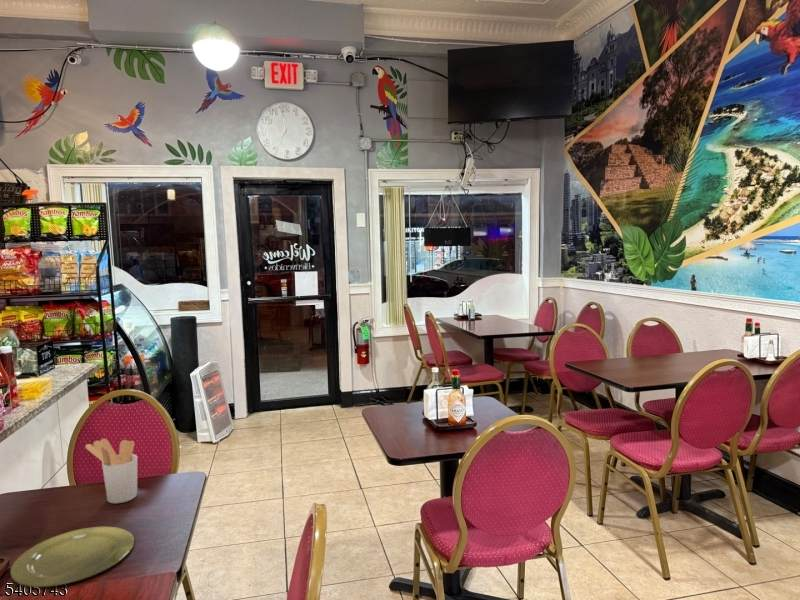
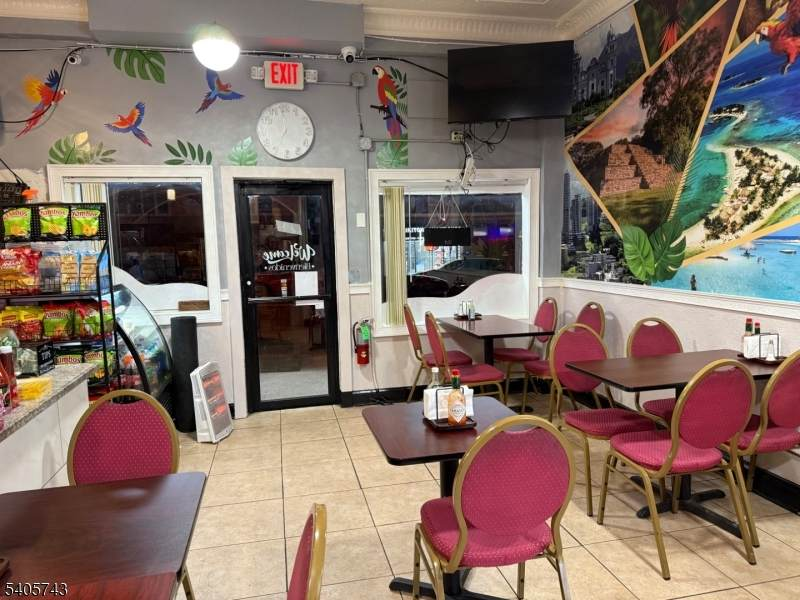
- utensil holder (113, 468)
- plate (75, 554)
